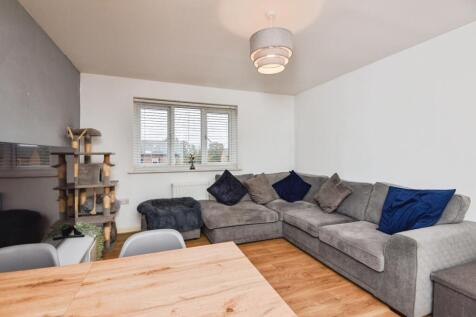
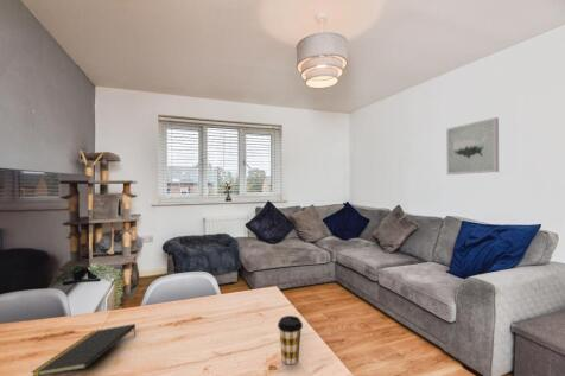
+ coffee cup (290, 339)
+ notepad (89, 346)
+ wall art (470, 148)
